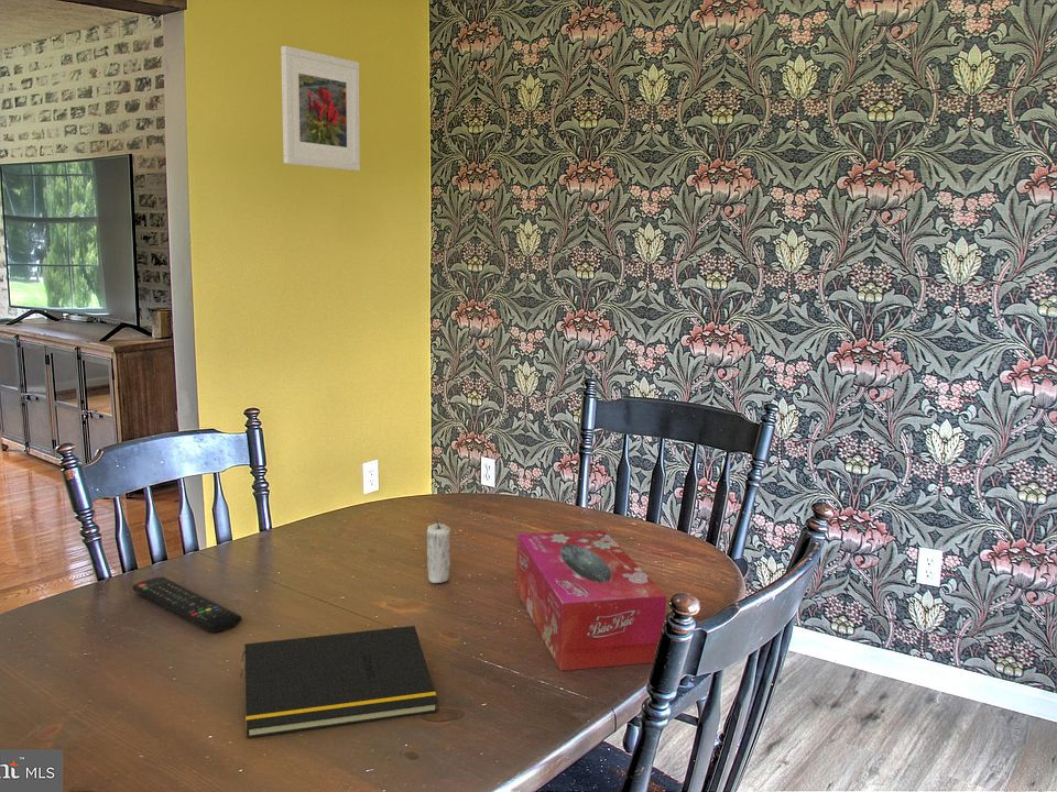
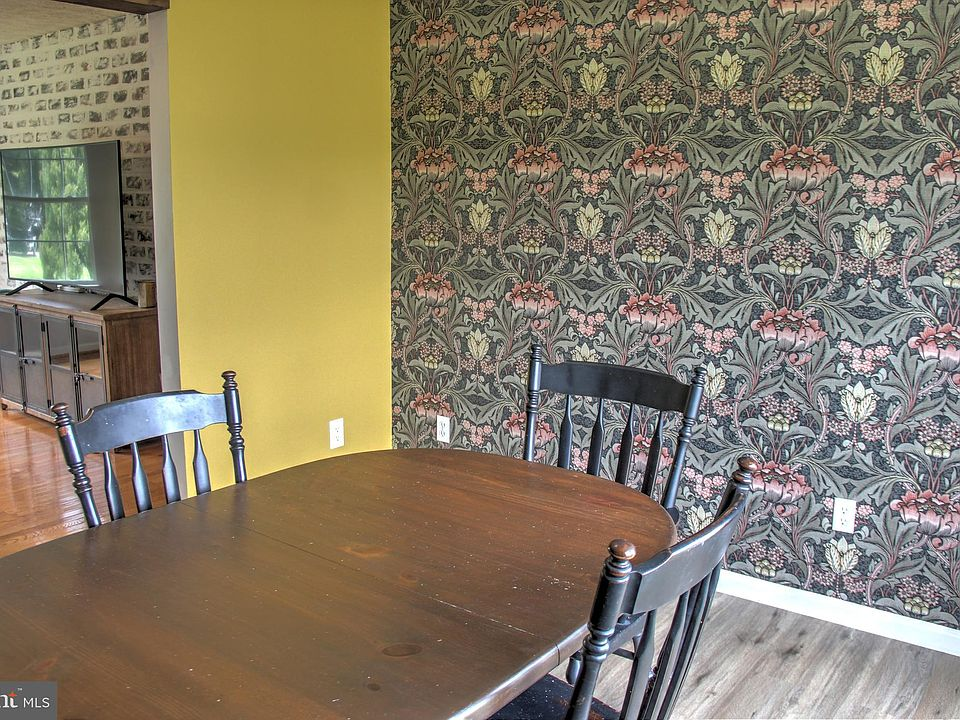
- remote control (184, 604)
- notepad (338, 676)
- tissue box (584, 592)
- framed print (322, 111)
- candle (438, 547)
